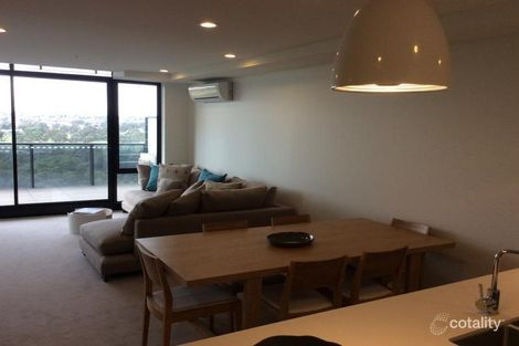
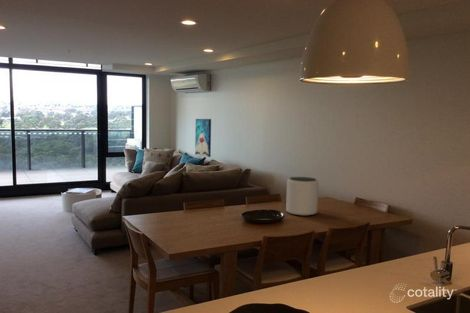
+ plant pot (302, 195)
+ wall art (202, 137)
